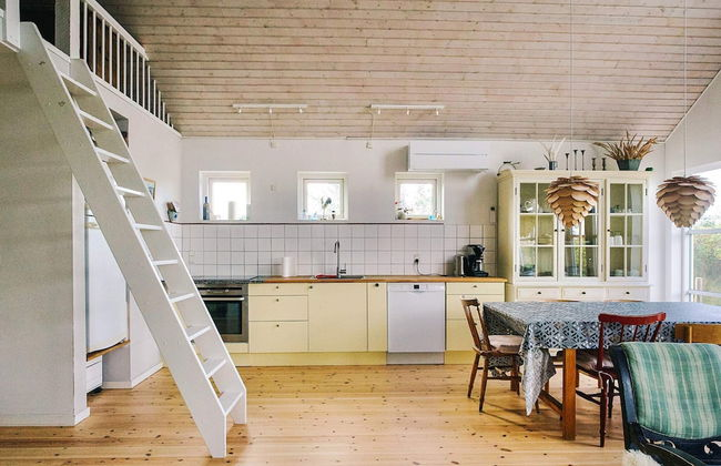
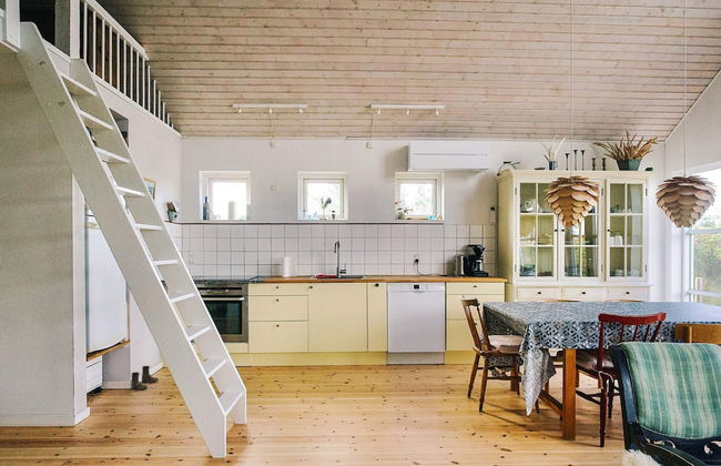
+ boots (144, 377)
